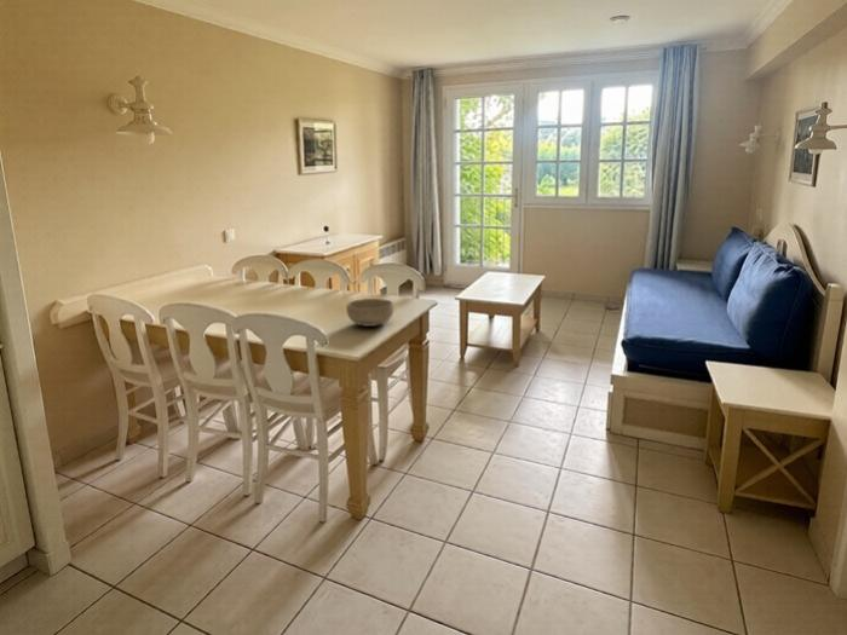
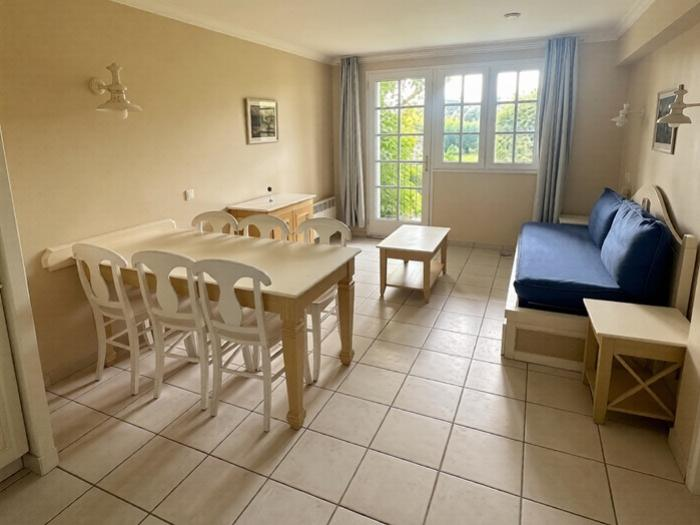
- bowl (370, 313)
